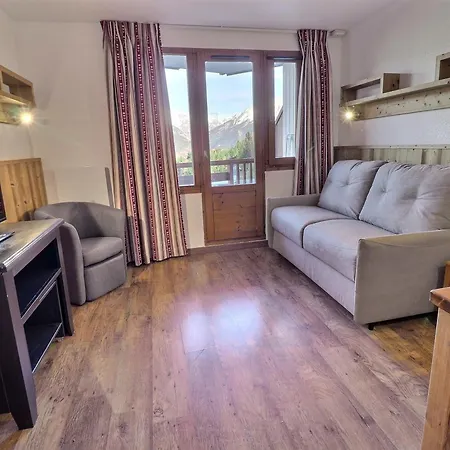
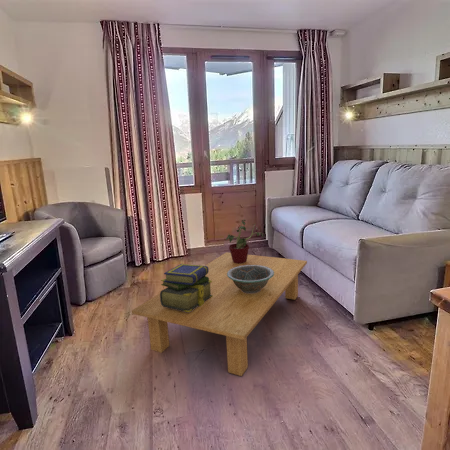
+ stack of books (186, 284)
+ coffee table (233, 300)
+ potted plant (245, 241)
+ decorative bowl (250, 280)
